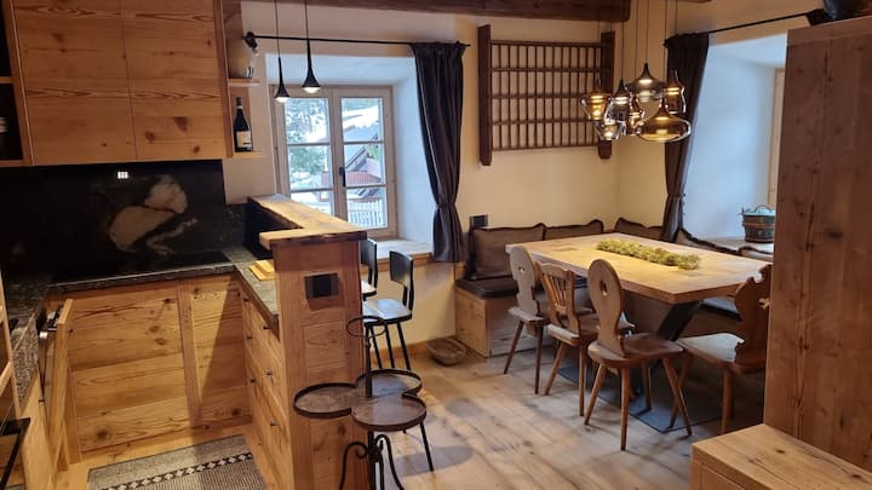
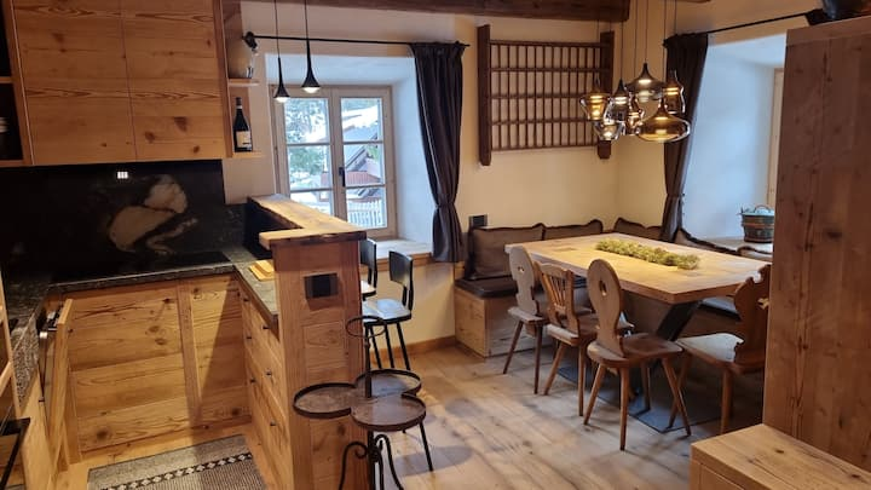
- basket (444, 347)
